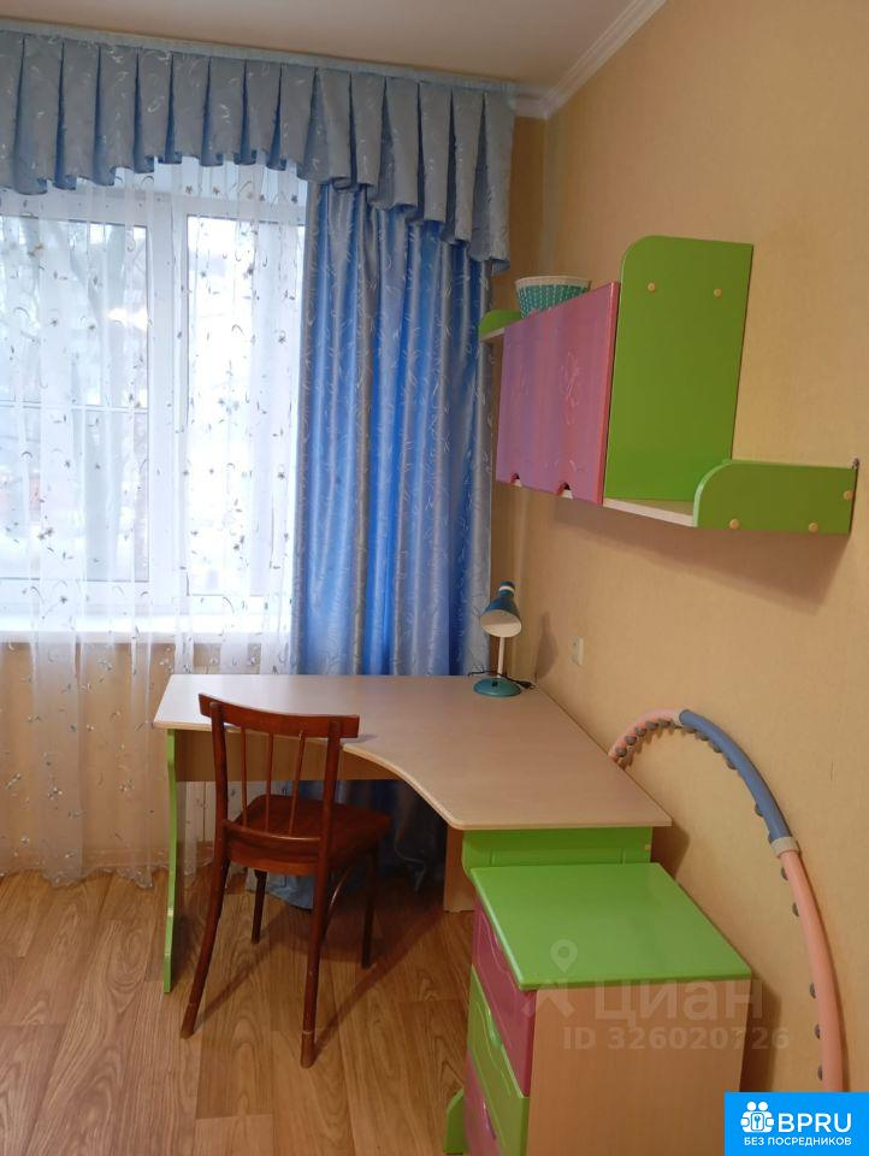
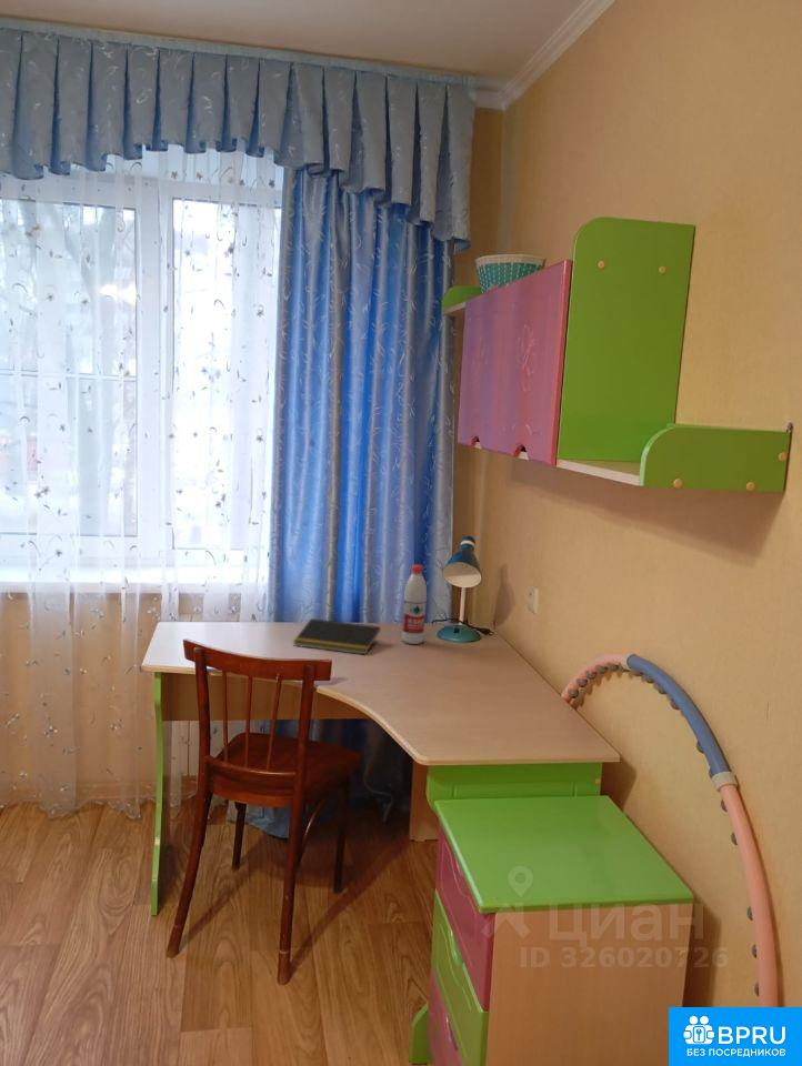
+ notepad (337, 635)
+ water bottle (414, 603)
